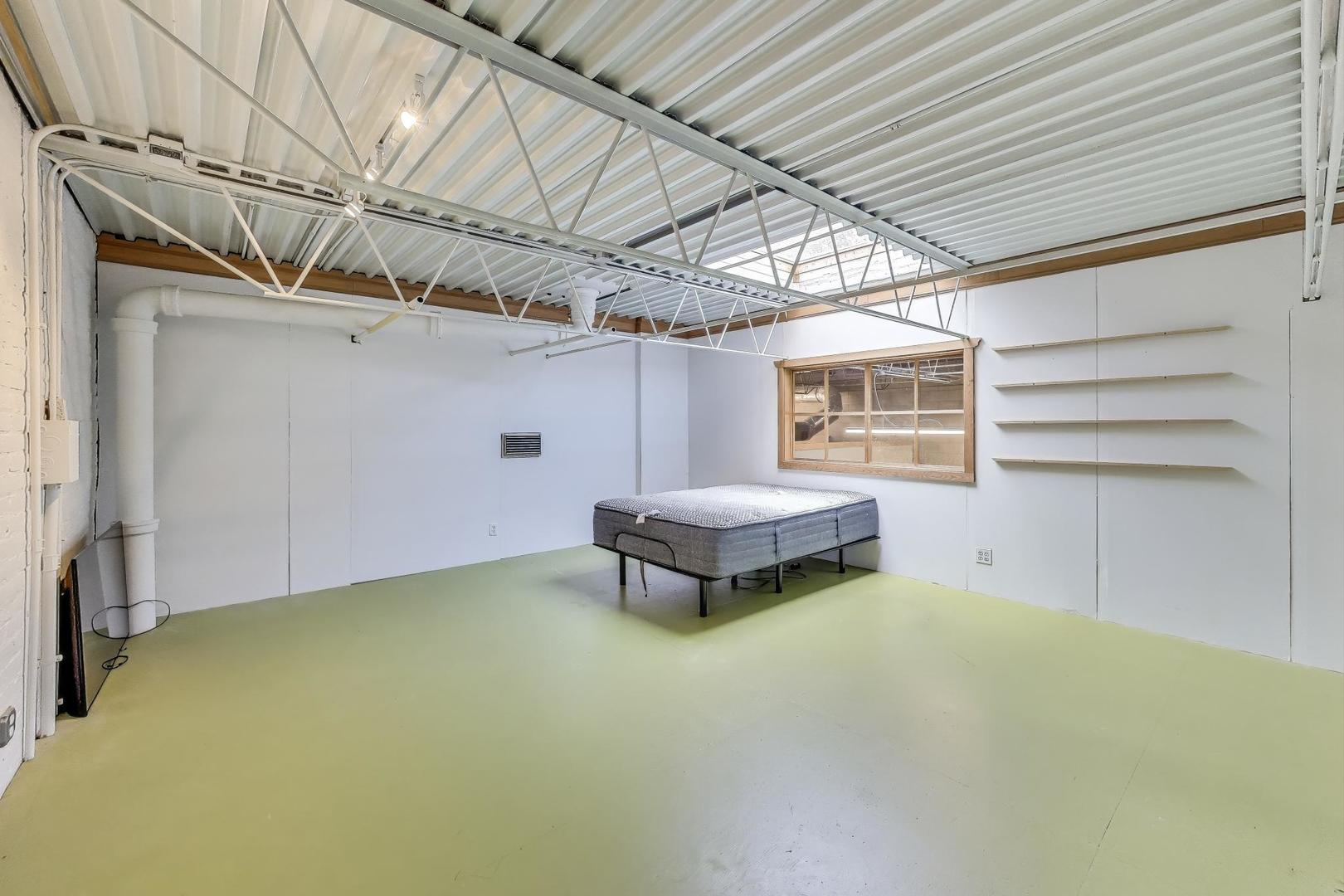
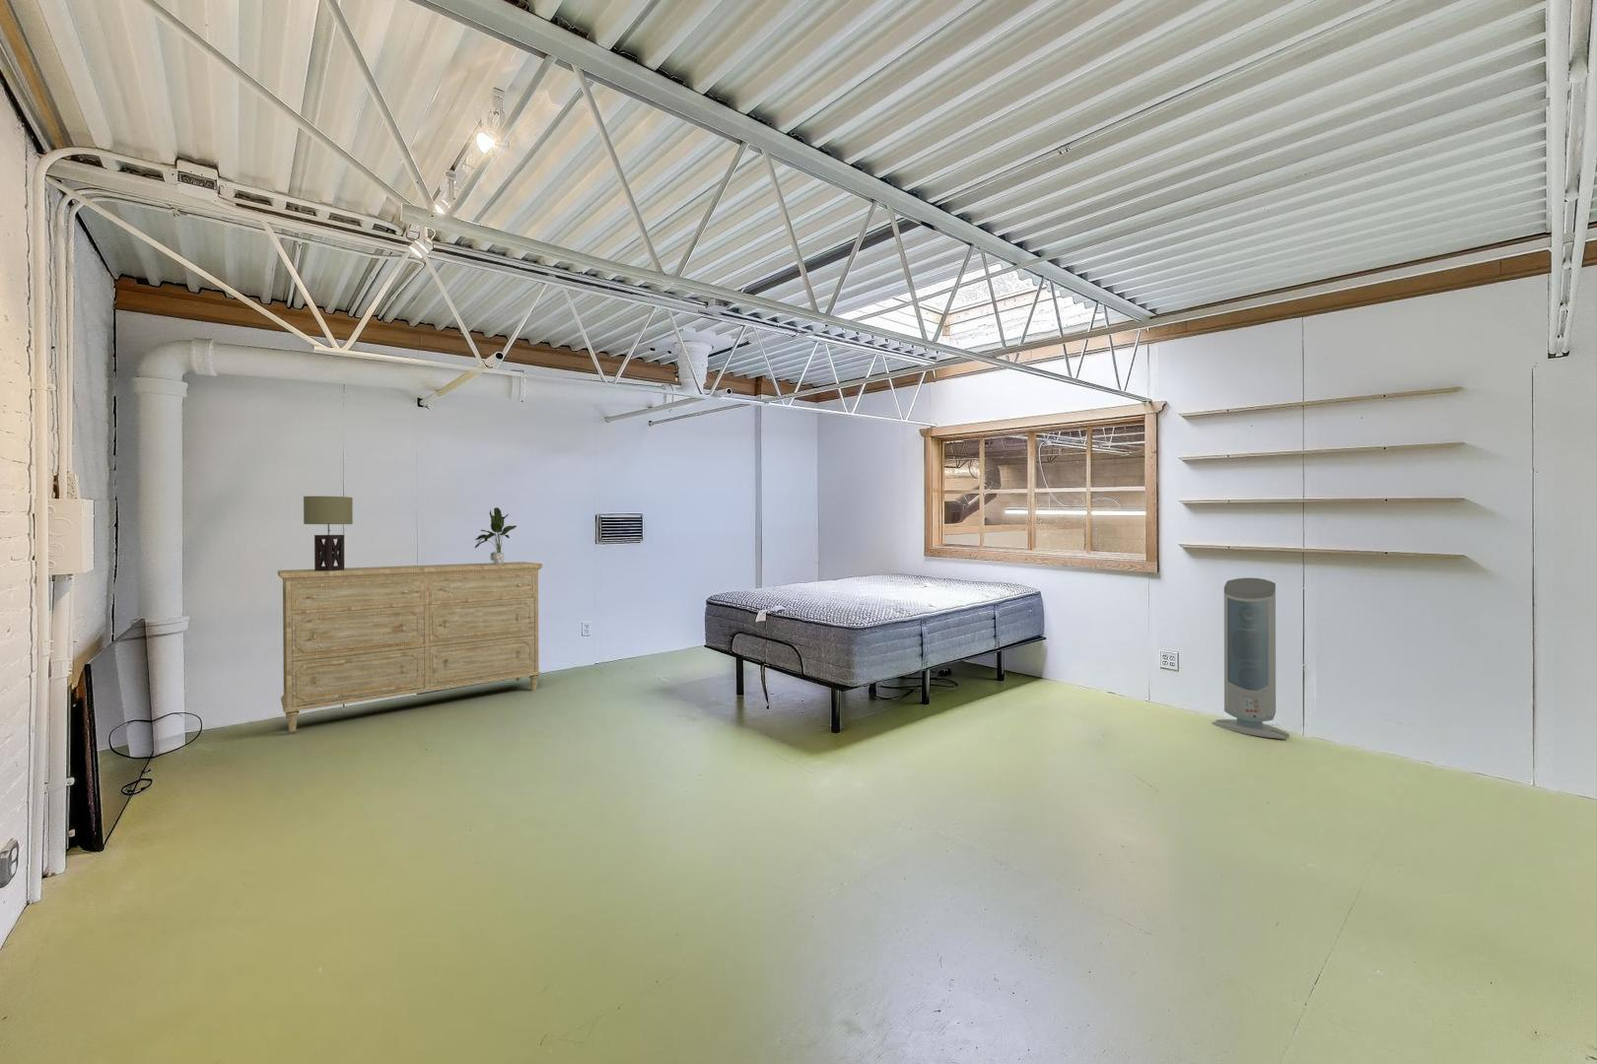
+ potted plant (495, 534)
+ dresser (419, 634)
+ air purifier (1249, 653)
+ table lamp (328, 533)
